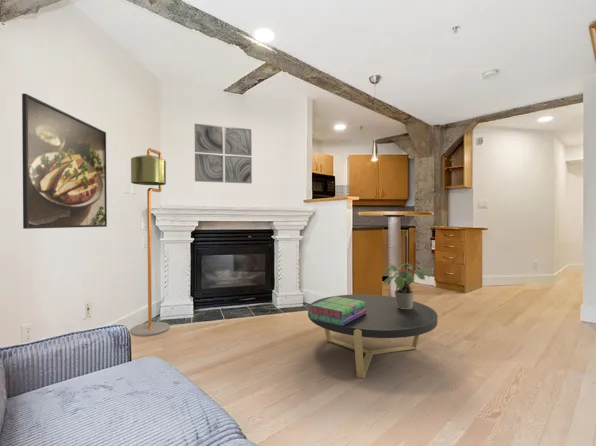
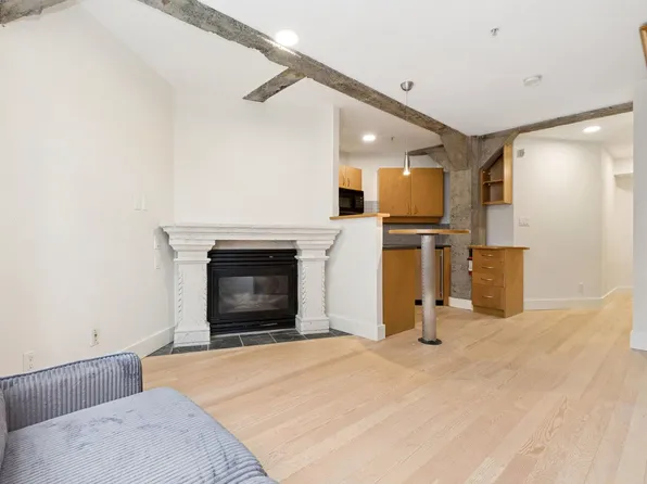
- floor lamp (150, 238)
- stack of books (338, 309)
- potted plant (402, 285)
- wall art (222, 155)
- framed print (71, 171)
- coffee table (369, 330)
